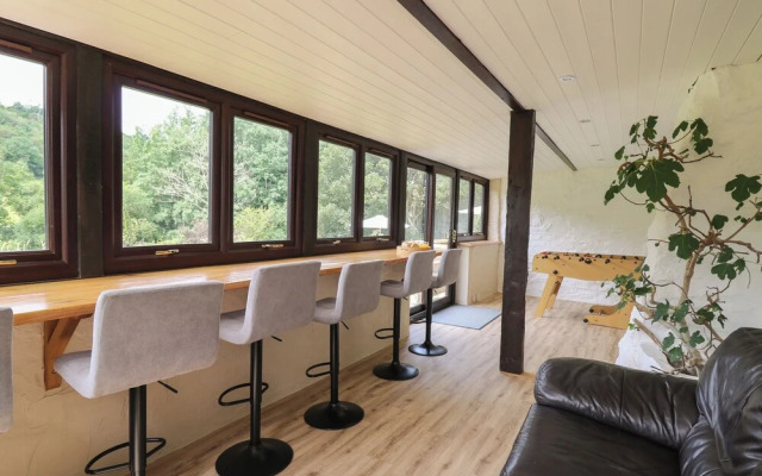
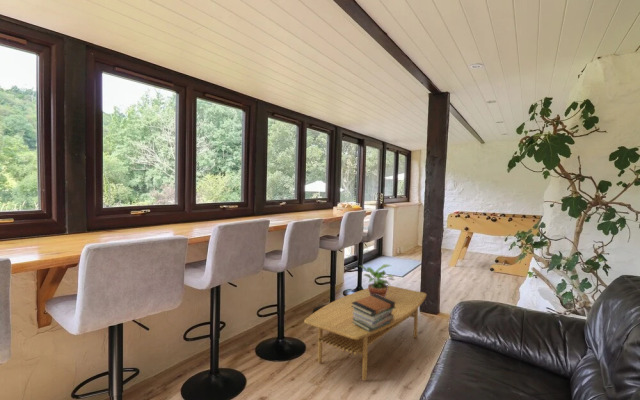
+ book stack (372, 313)
+ potted plant (374, 283)
+ coffee table (373, 330)
